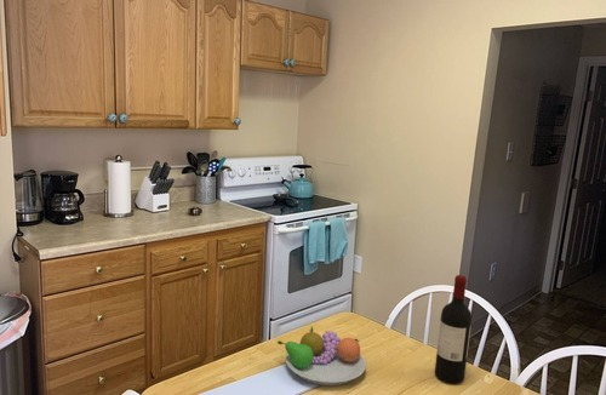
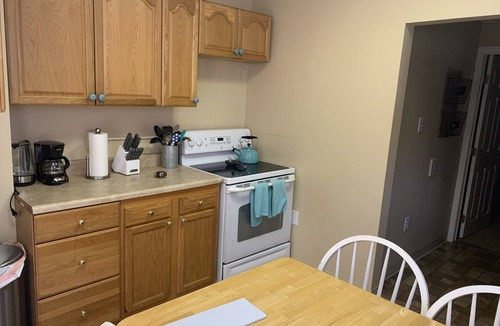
- wine bottle (454, 327)
- fruit bowl (322, 351)
